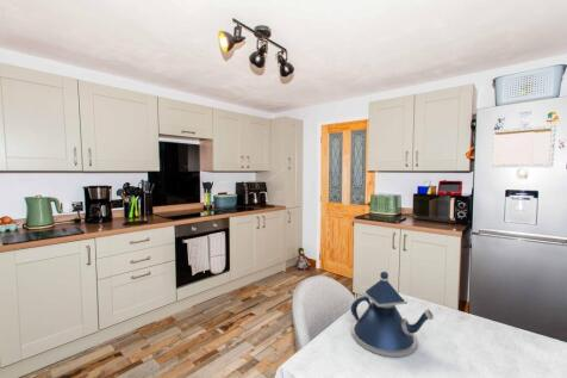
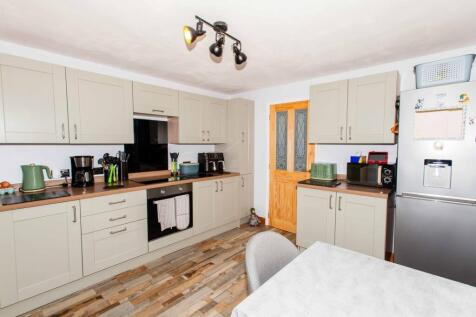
- teapot (386, 305)
